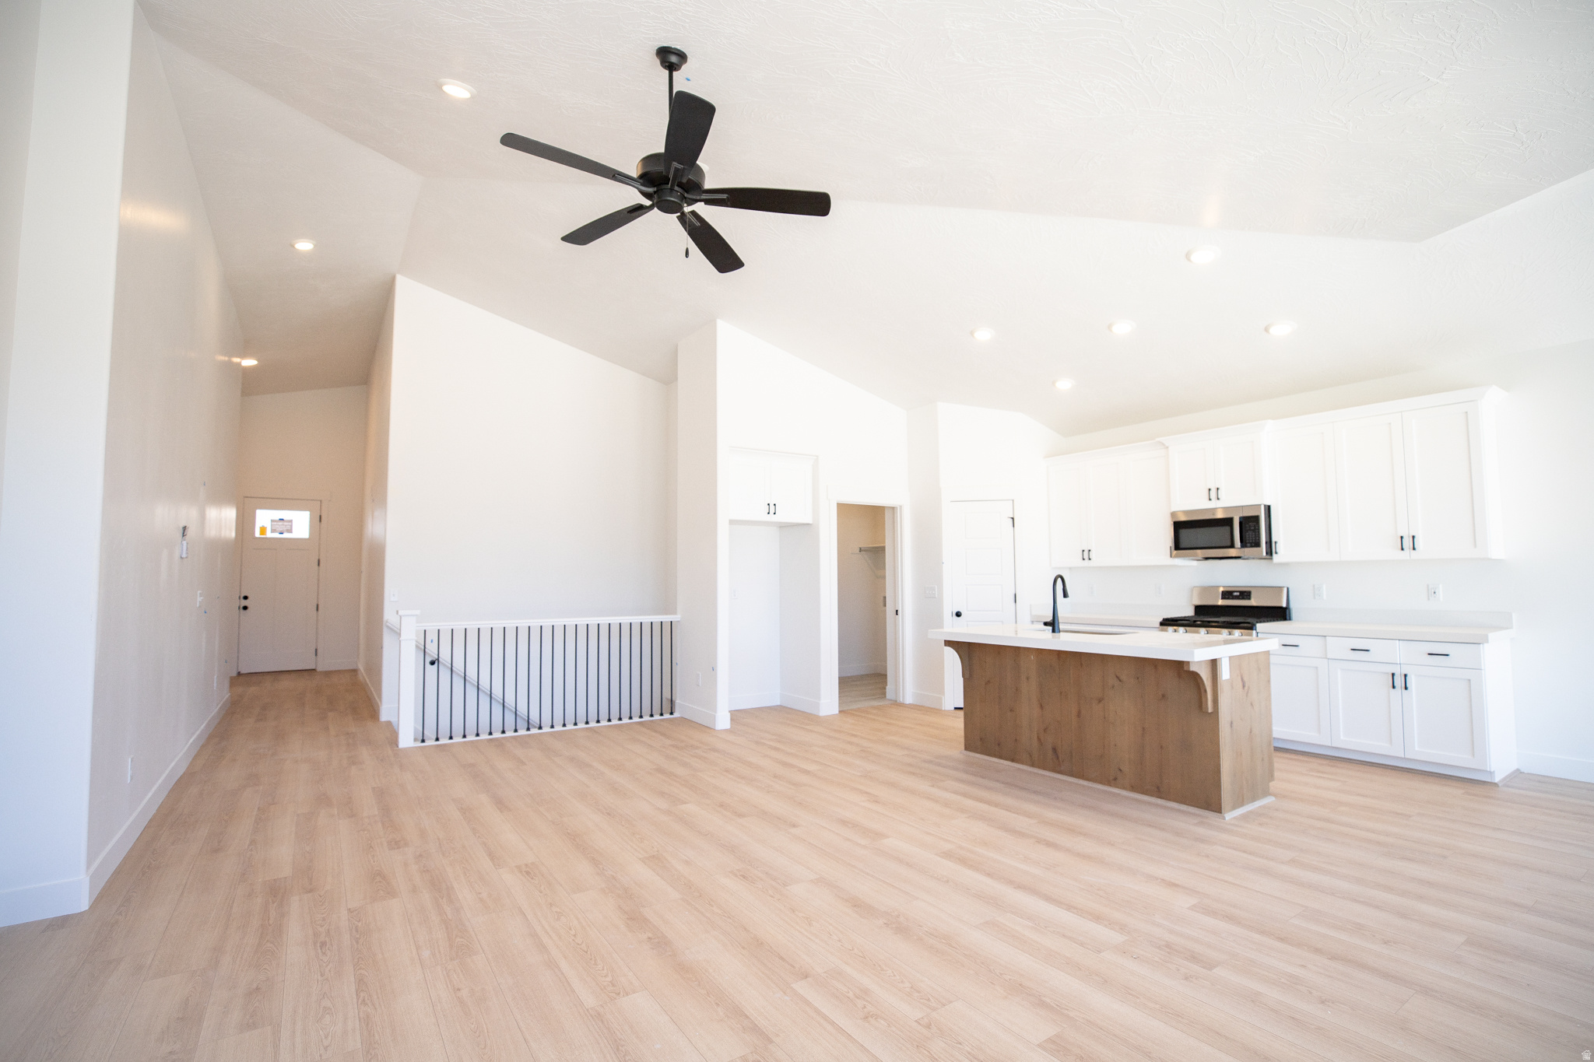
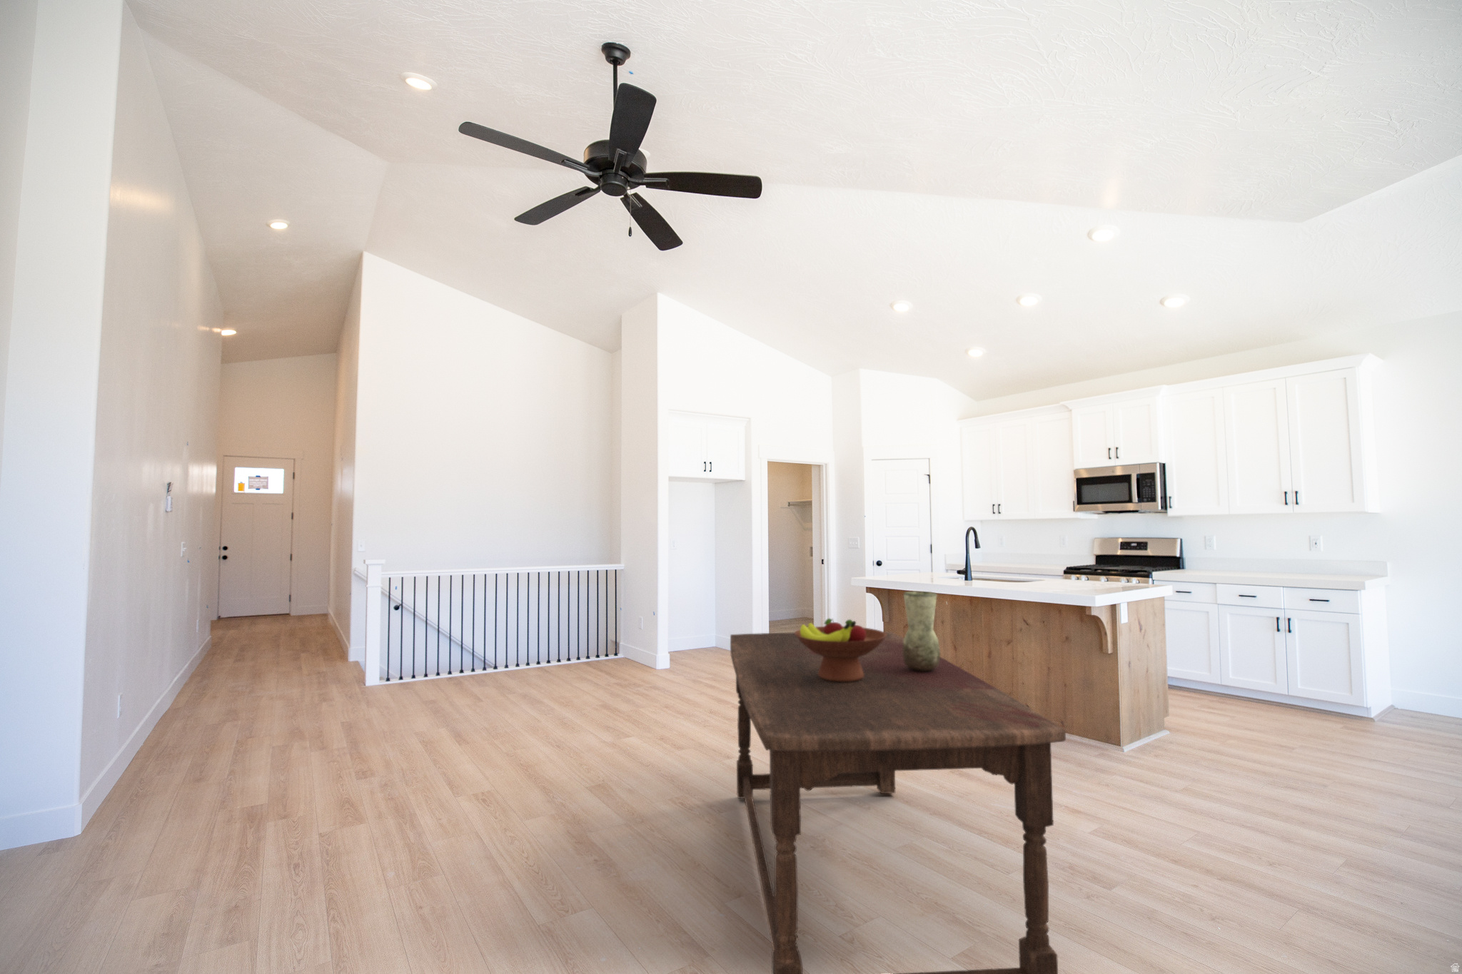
+ fruit bowl (840, 646)
+ vase (921, 630)
+ dining table (850, 767)
